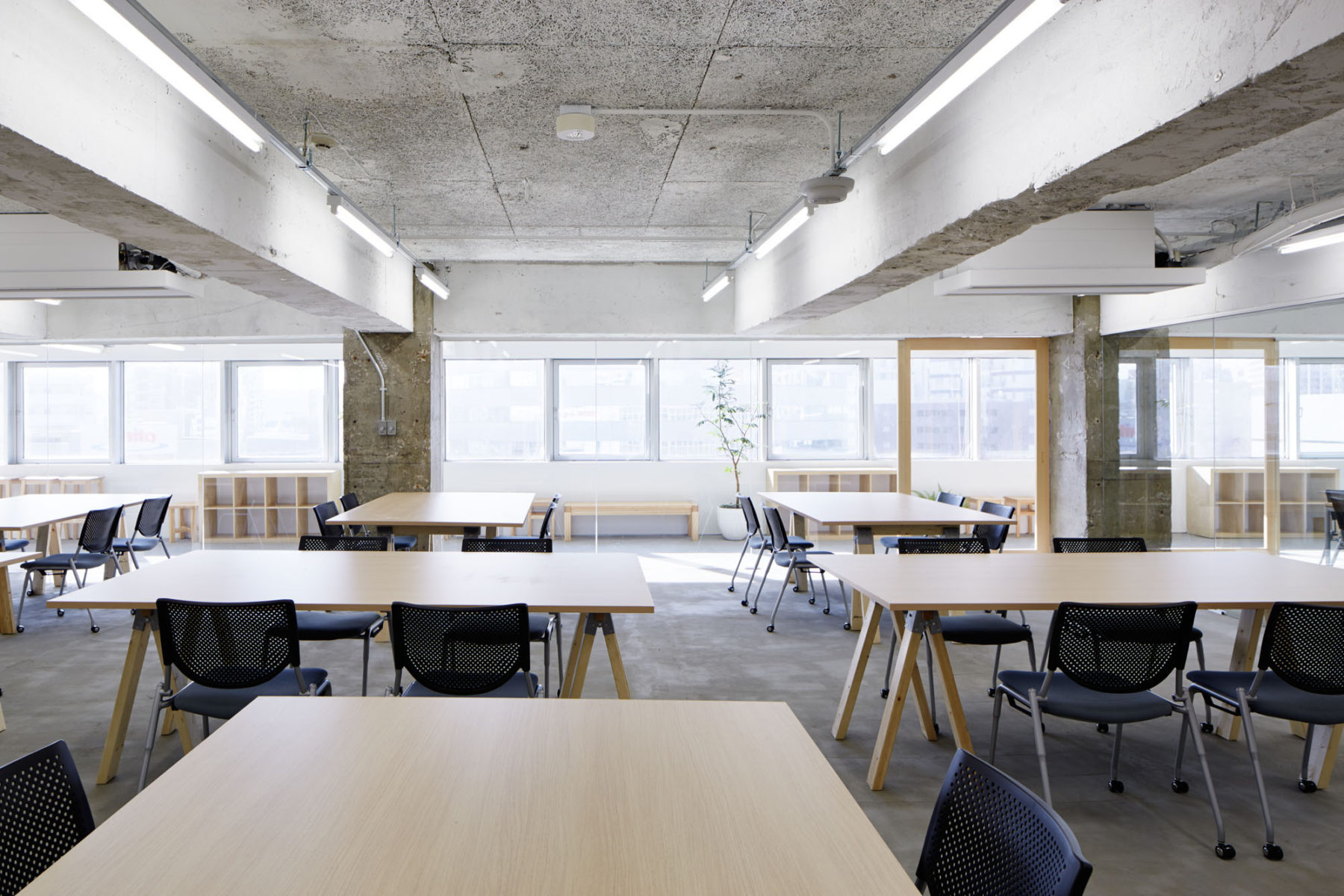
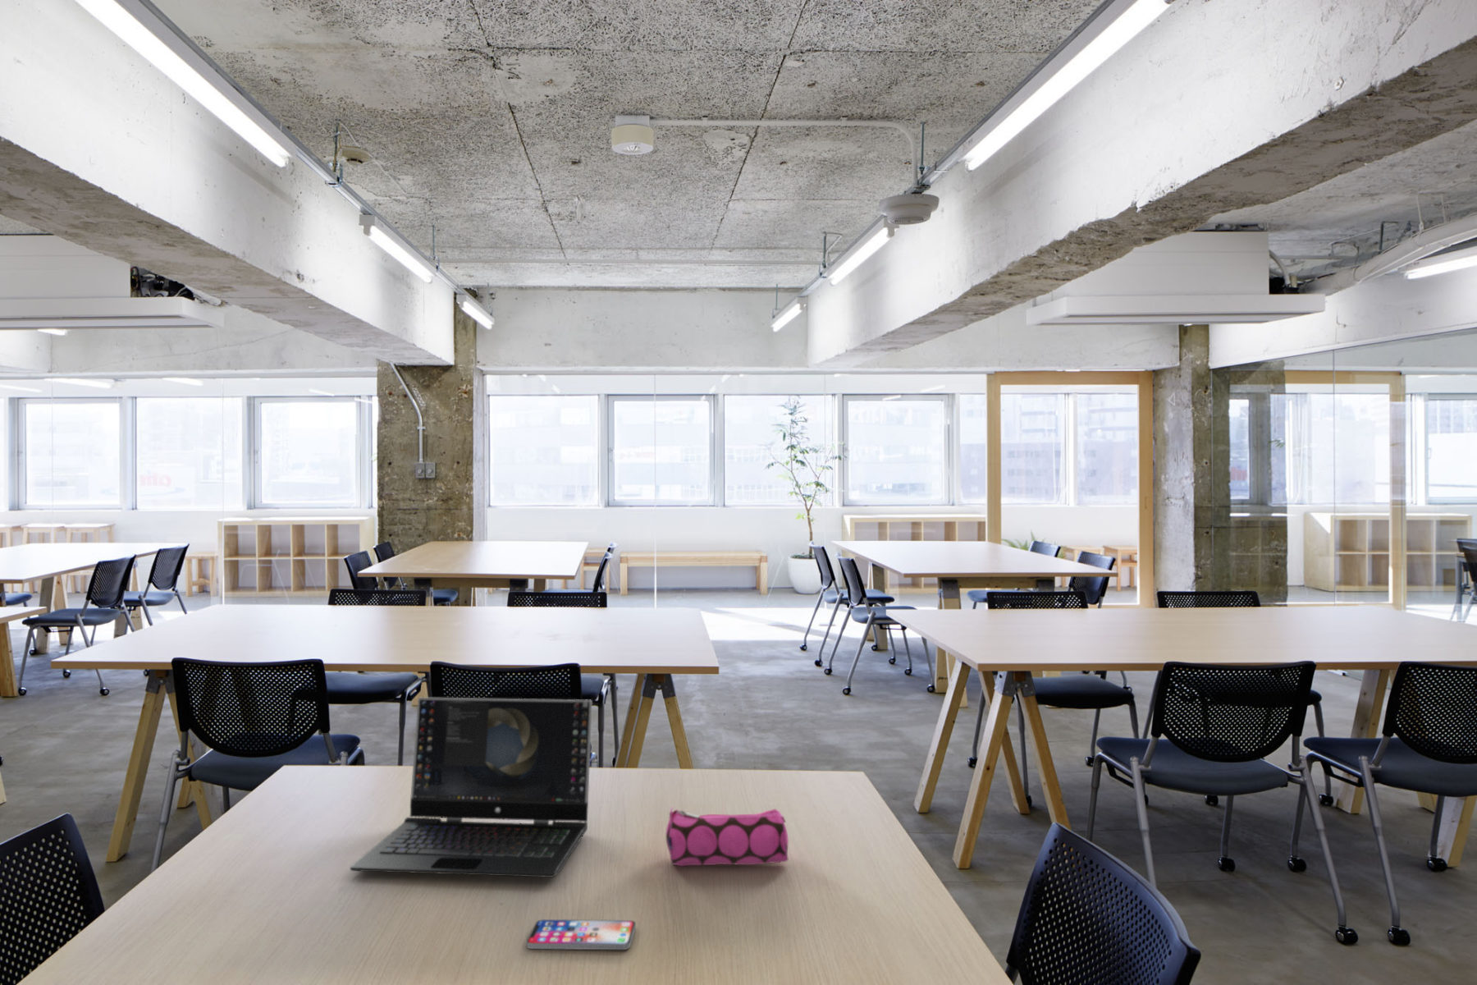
+ smartphone (581, 934)
+ pencil case (728, 834)
+ laptop (479, 782)
